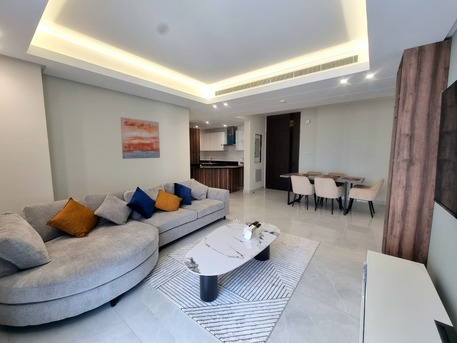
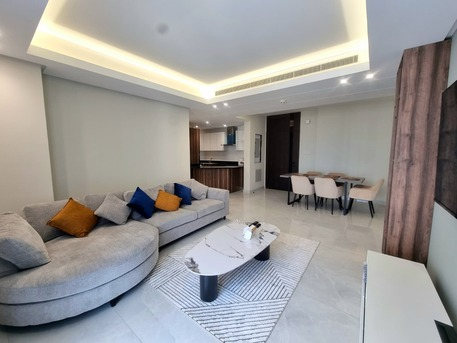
- wall art (141, 139)
